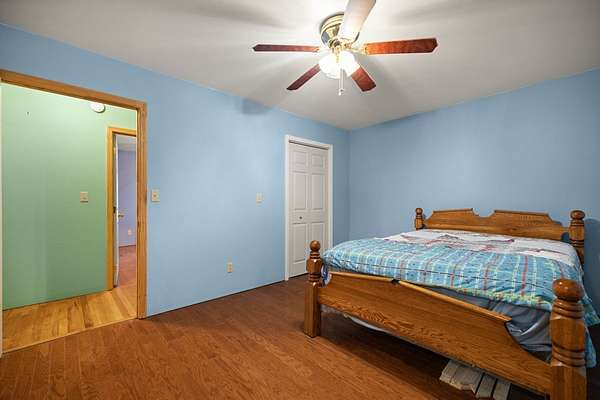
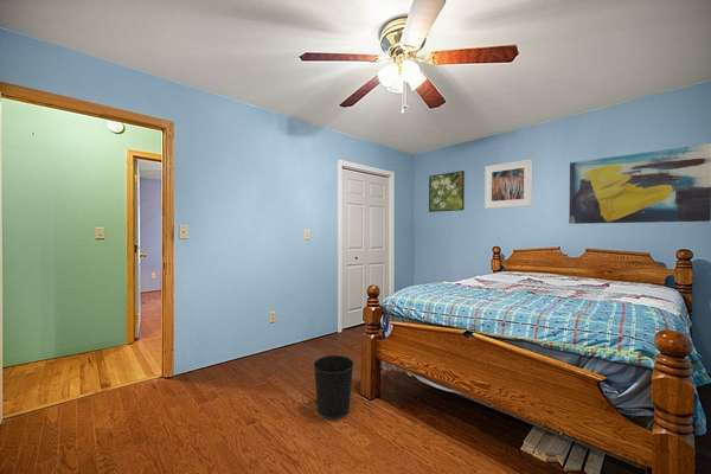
+ wastebasket (333, 386)
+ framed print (446, 192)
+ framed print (507, 185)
+ wall art (632, 188)
